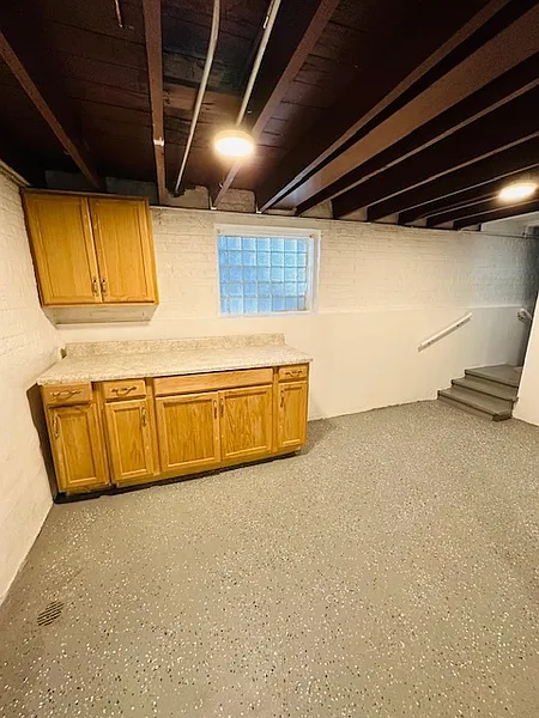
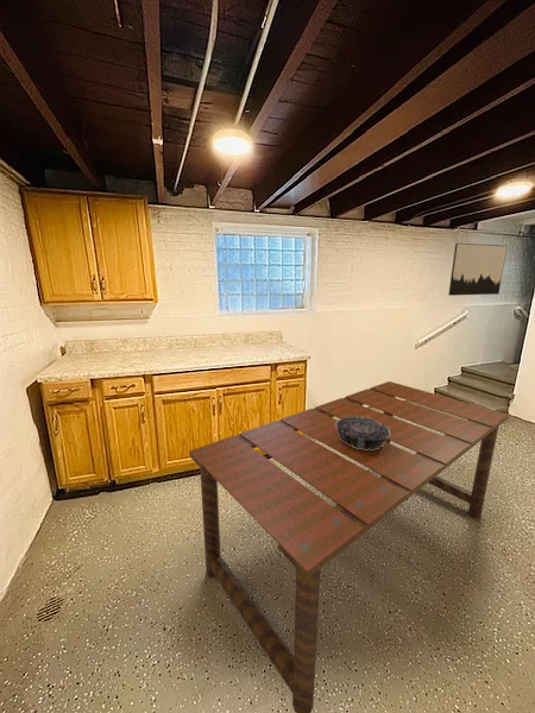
+ wall art (478, 270)
+ dining table (363, 487)
+ decorative bowl (361, 433)
